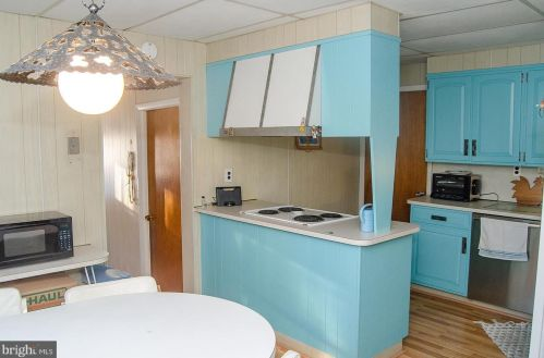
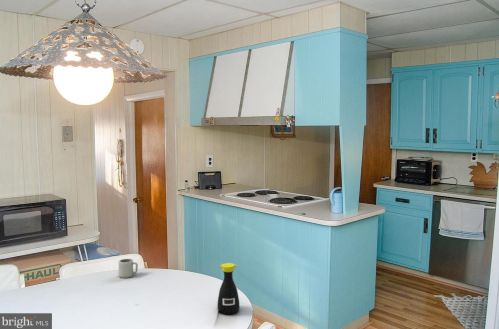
+ bottle (228, 287)
+ cup (128, 268)
